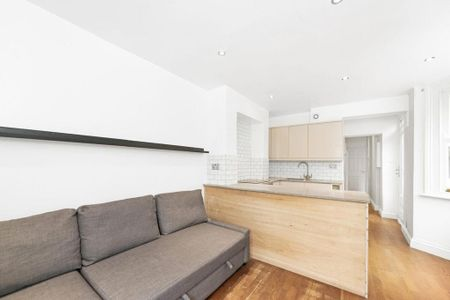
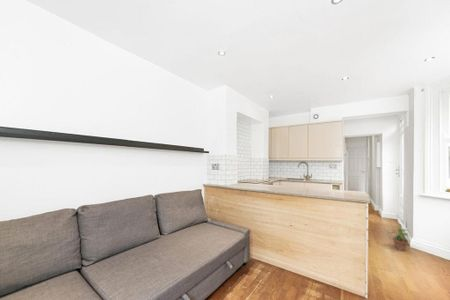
+ potted plant (398, 237)
